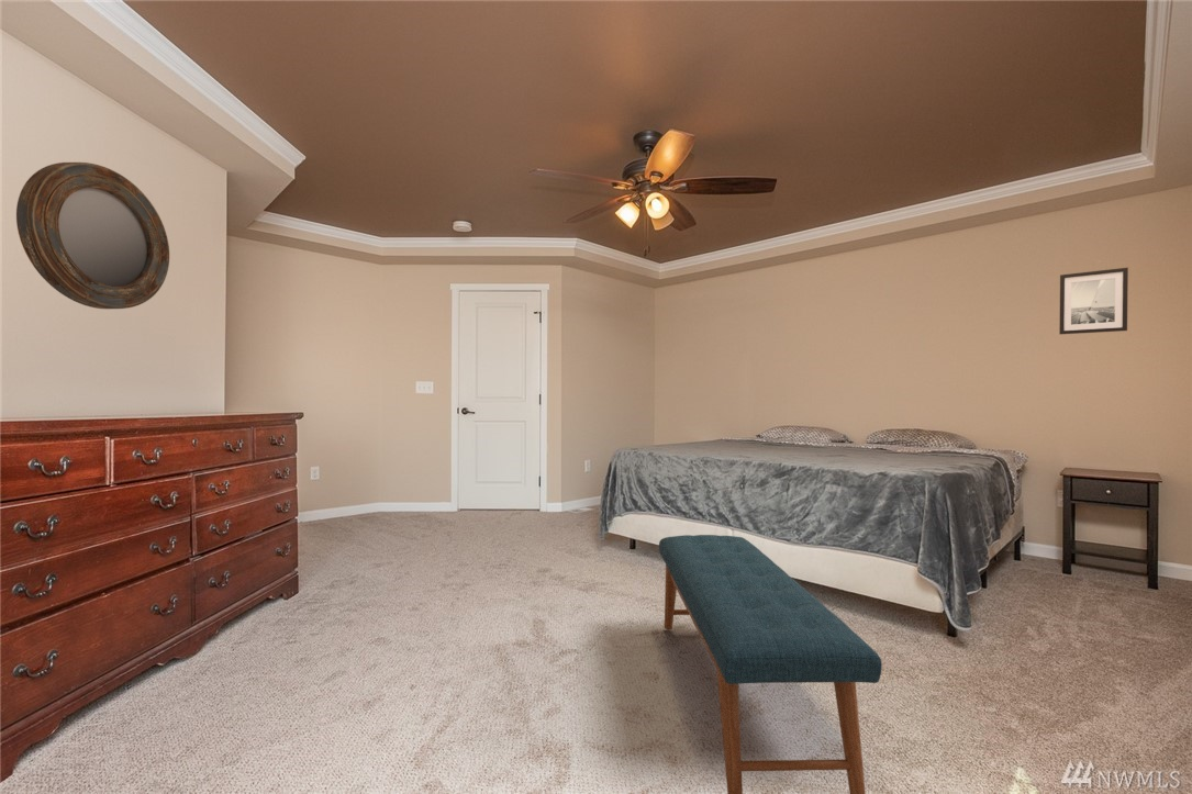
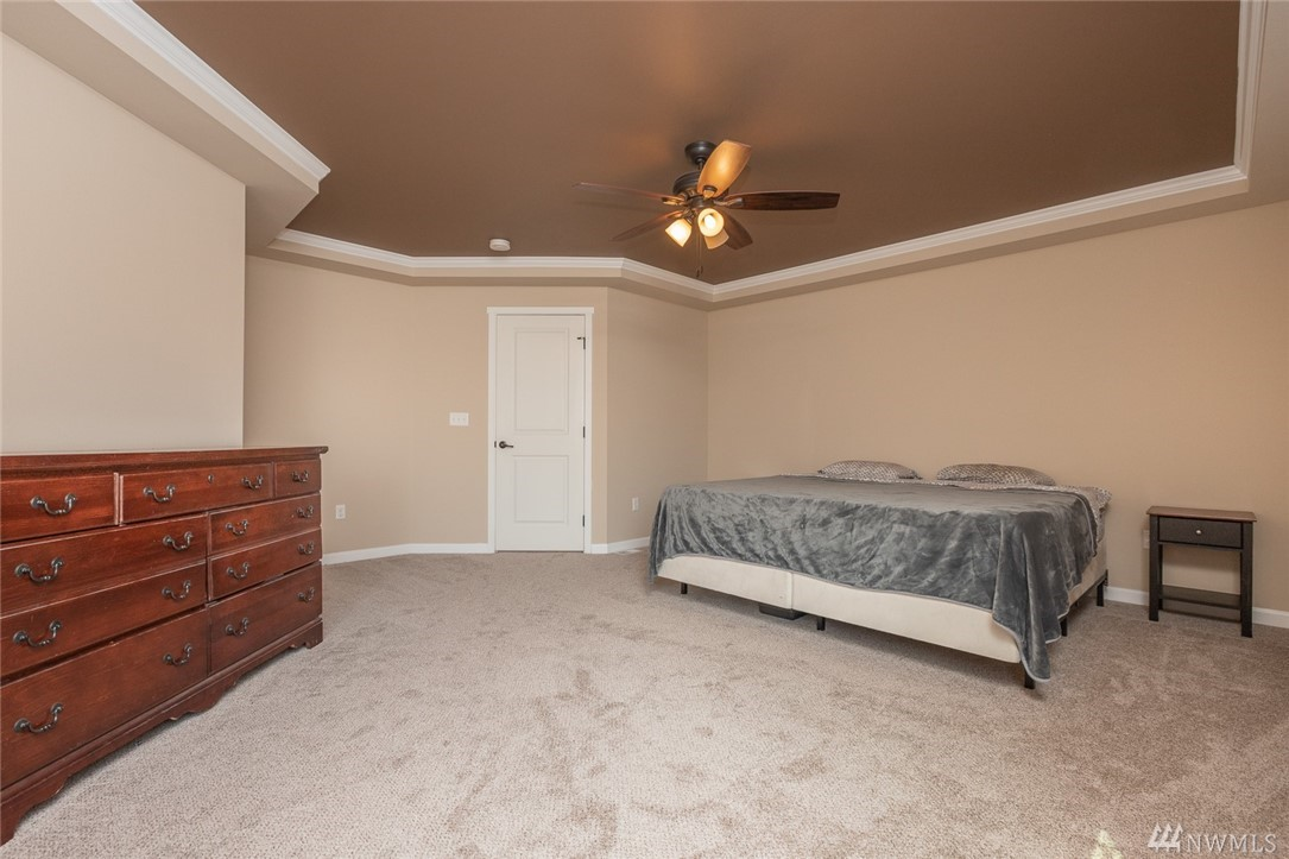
- home mirror (103, 238)
- wall art (1092, 302)
- bench (738, 630)
